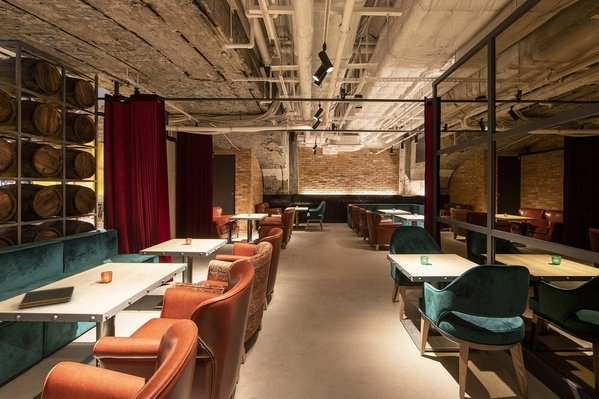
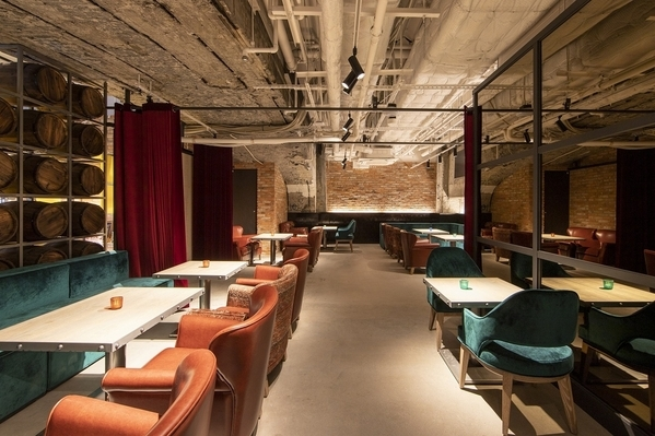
- notepad (48, 296)
